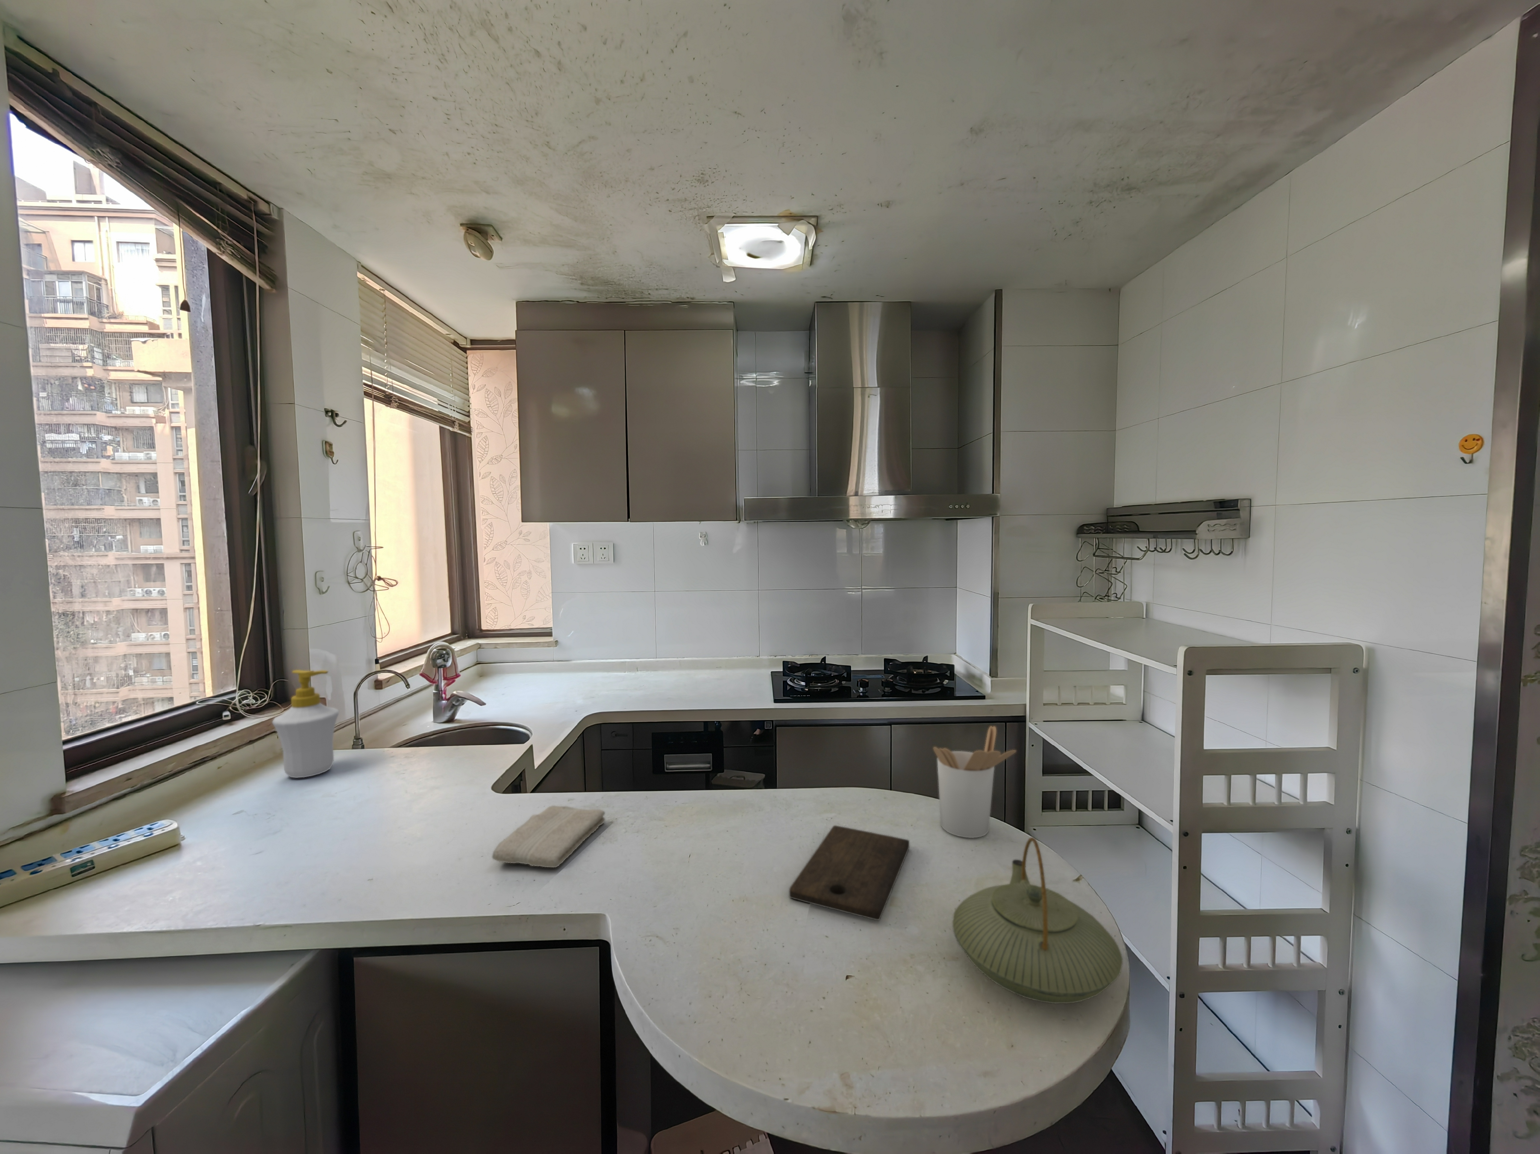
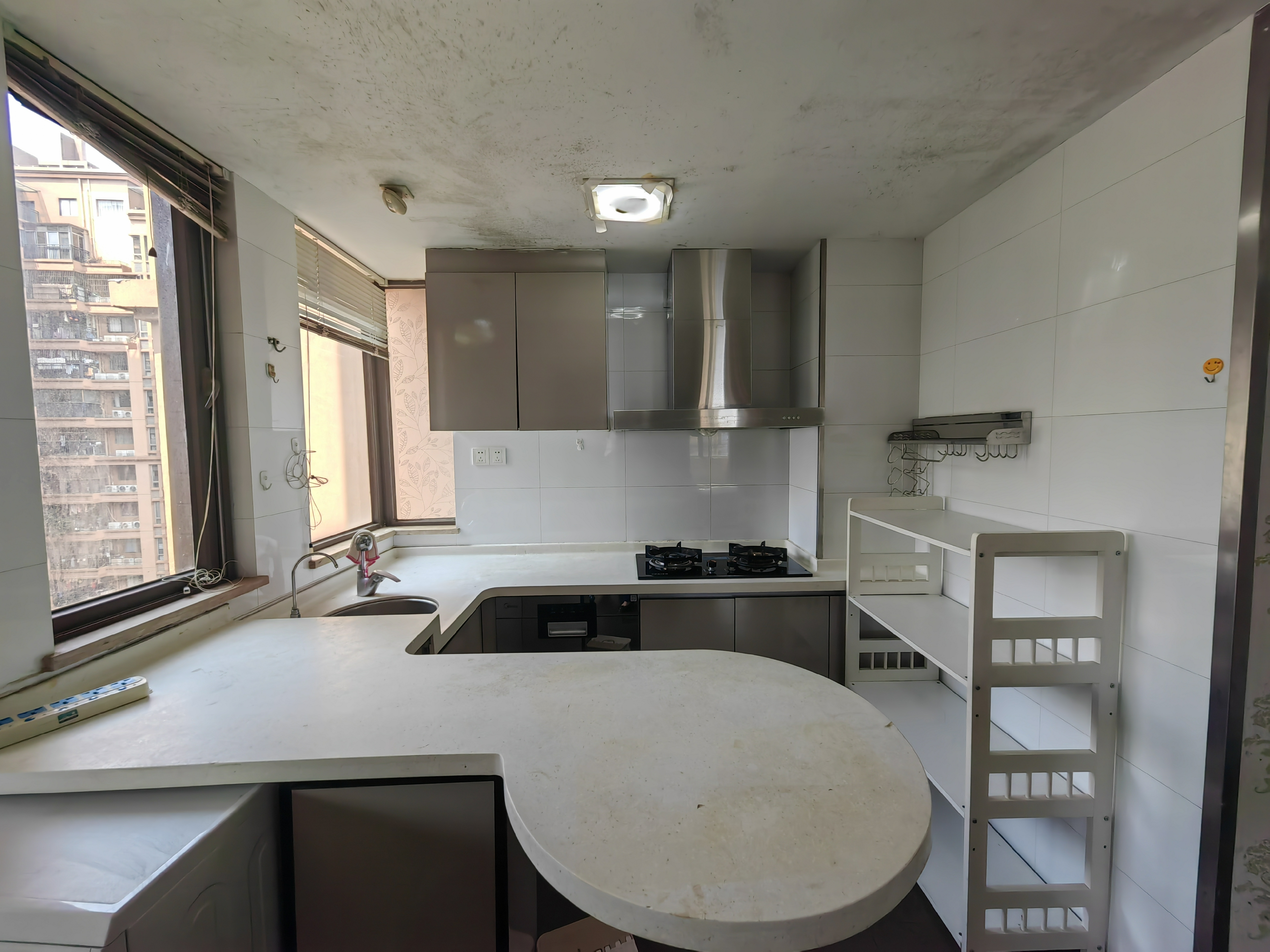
- soap bottle (307, 721)
- washcloth (553, 833)
- teapot (1032, 898)
- utensil holder (974, 783)
- cutting board (854, 867)
